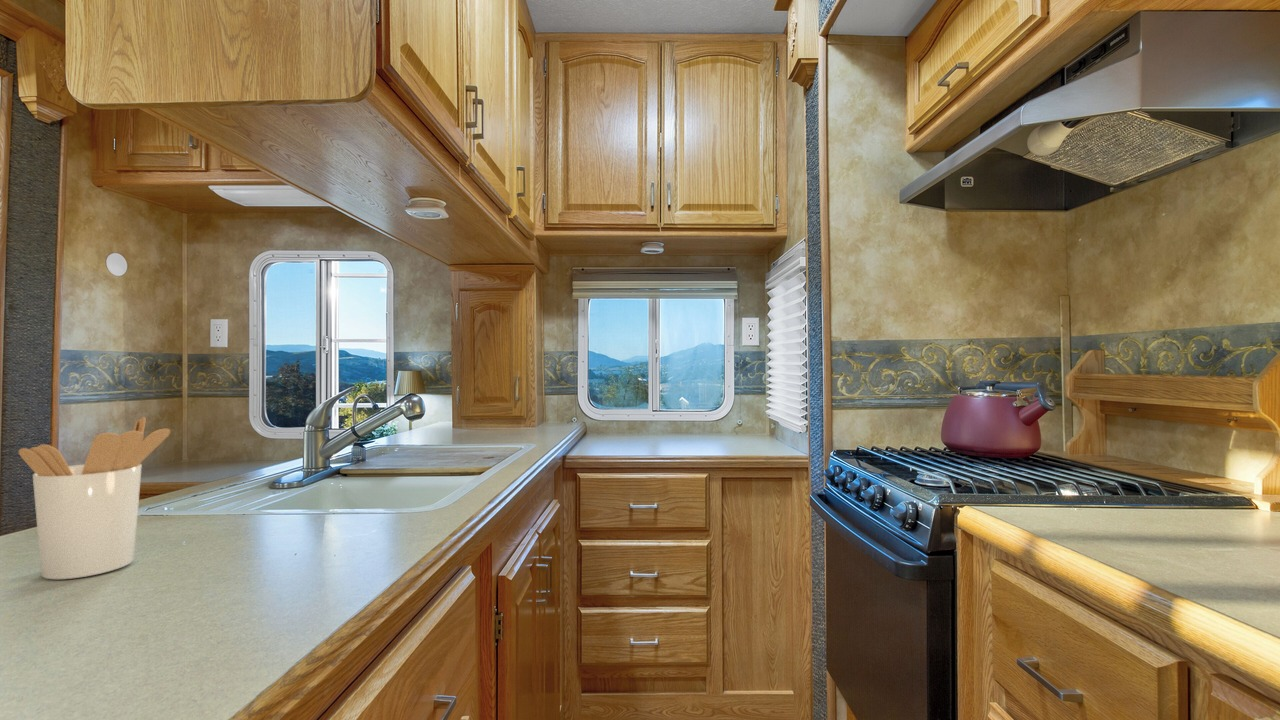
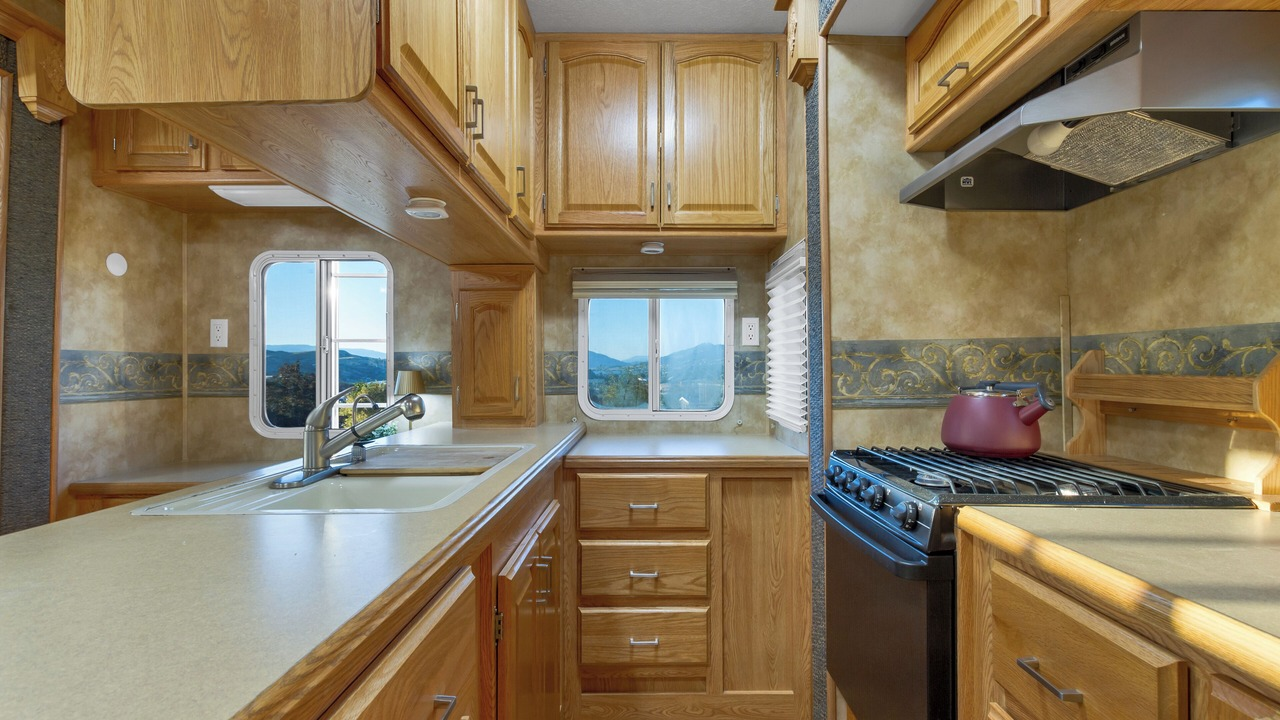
- utensil holder (103, 495)
